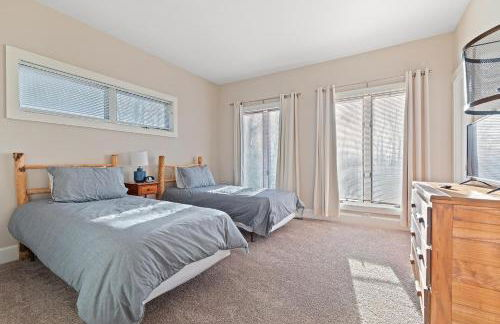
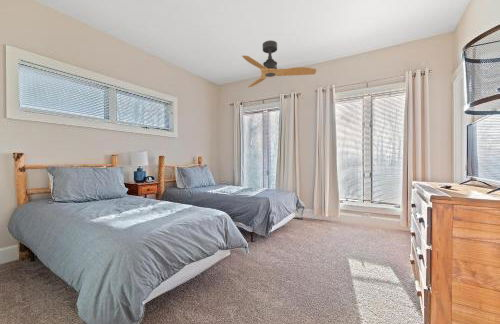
+ ceiling fan (275, 61)
